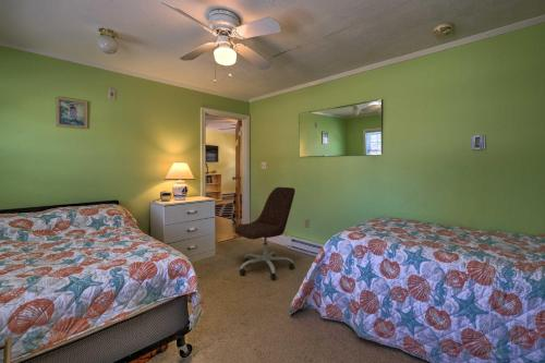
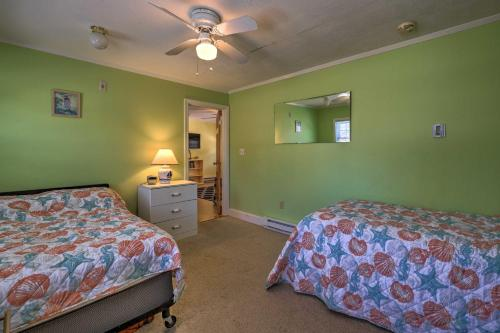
- office chair (265, 228)
